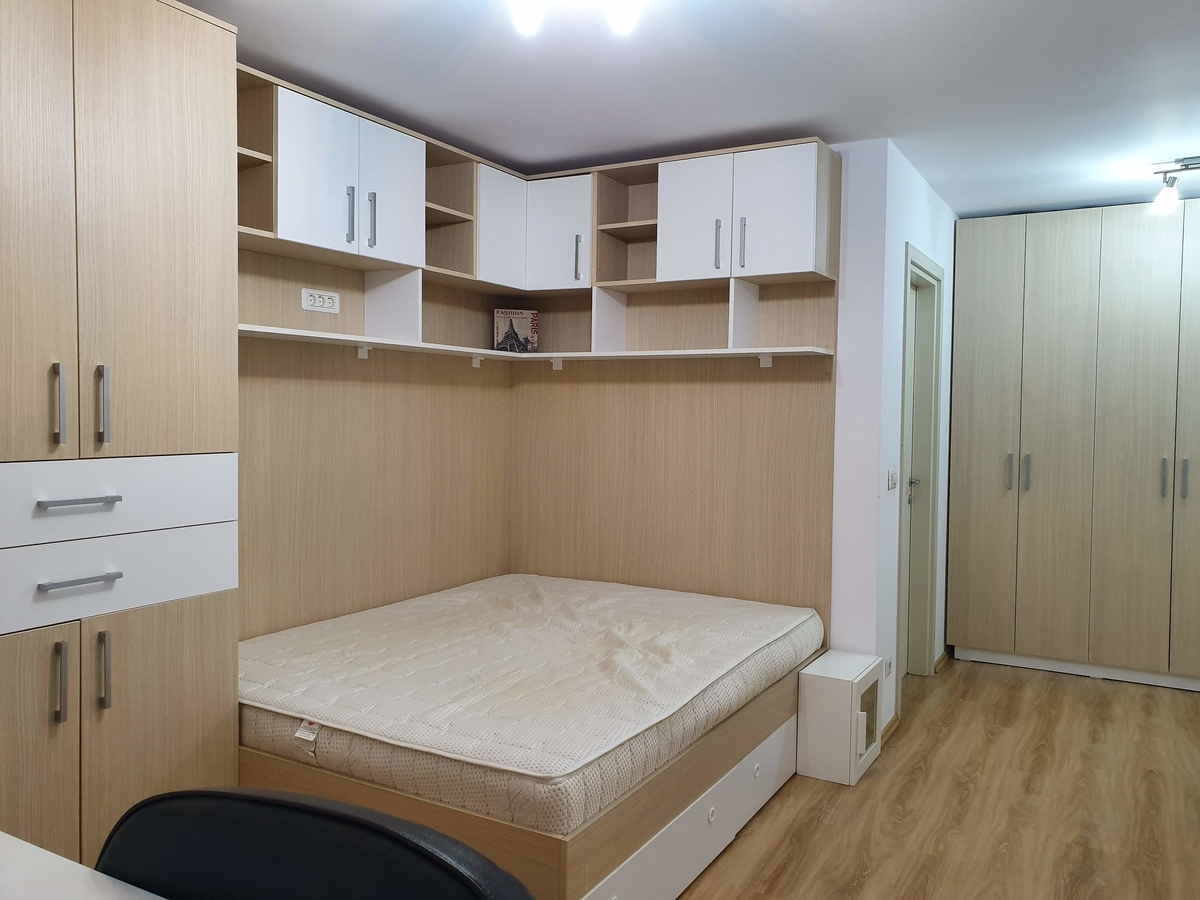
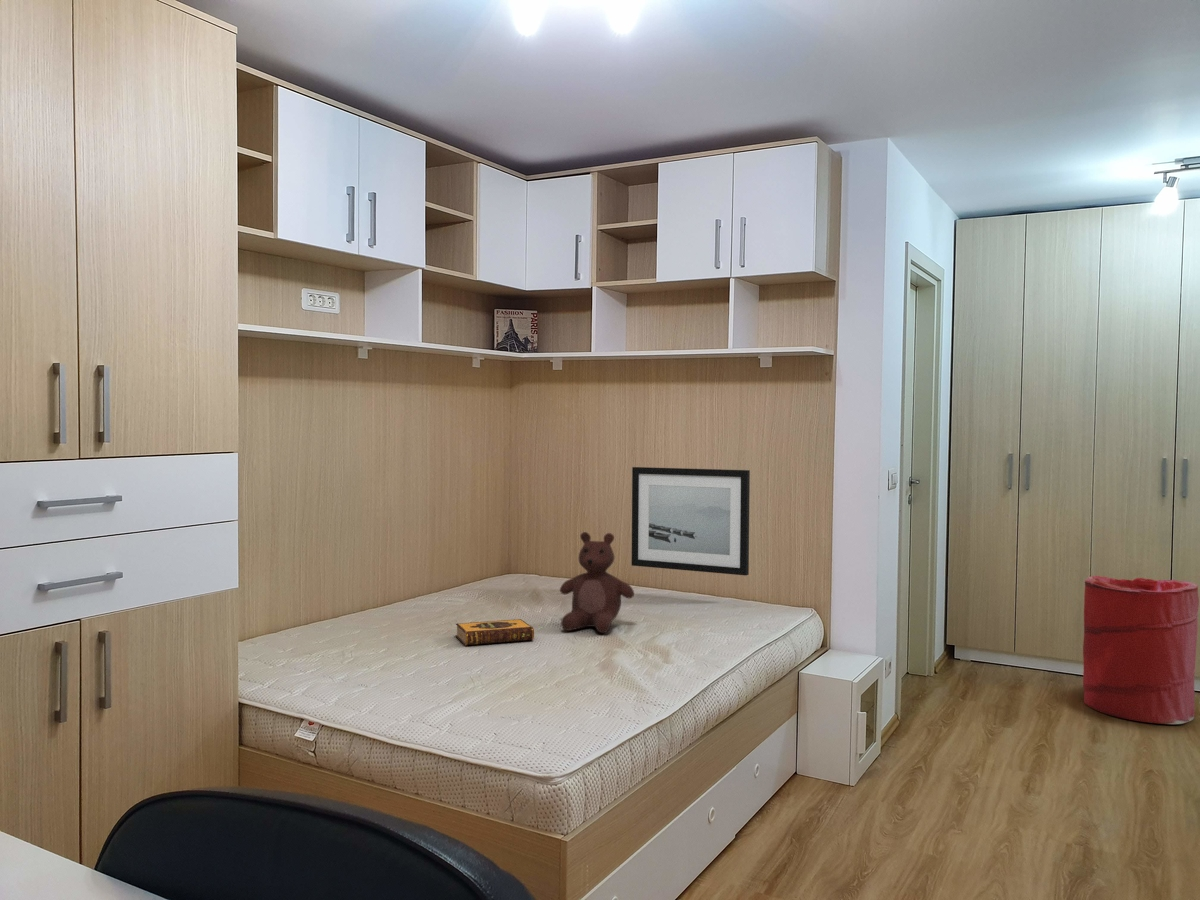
+ wall art (688, 519)
+ laundry hamper (1138, 642)
+ teddy bear (592, 580)
+ hardback book (494, 632)
